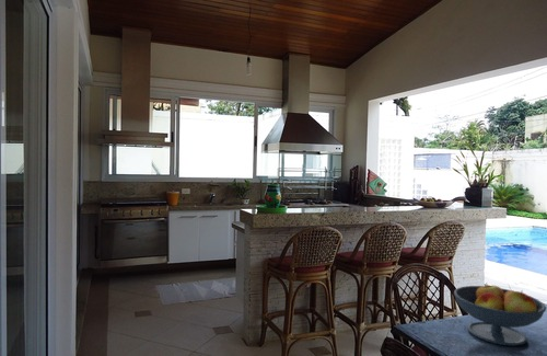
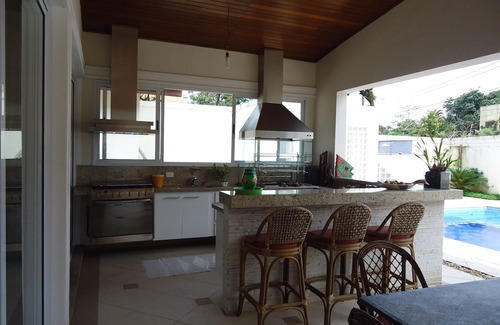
- fruit bowl (497, 309)
